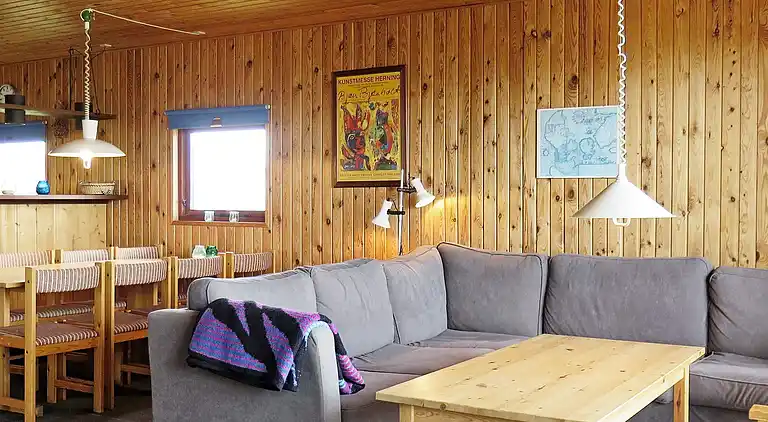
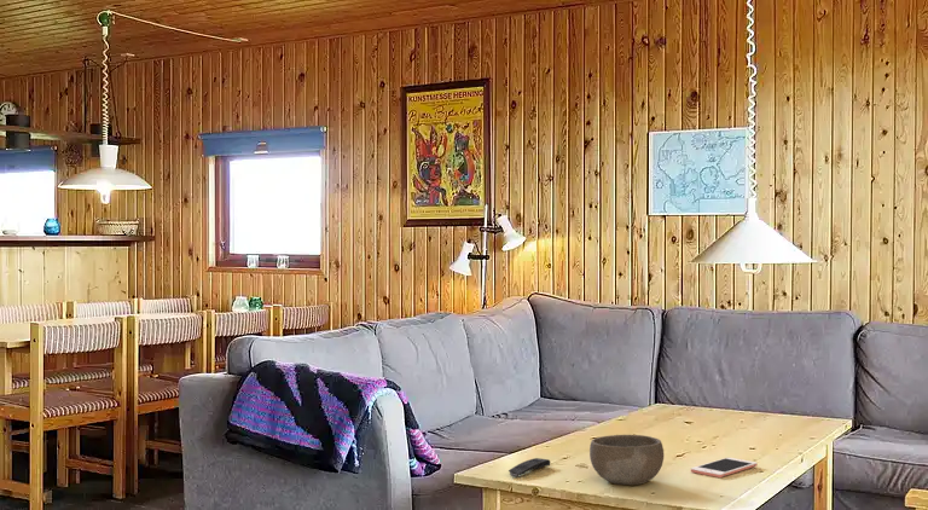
+ cell phone (724, 466)
+ bowl (626, 459)
+ remote control (528, 466)
